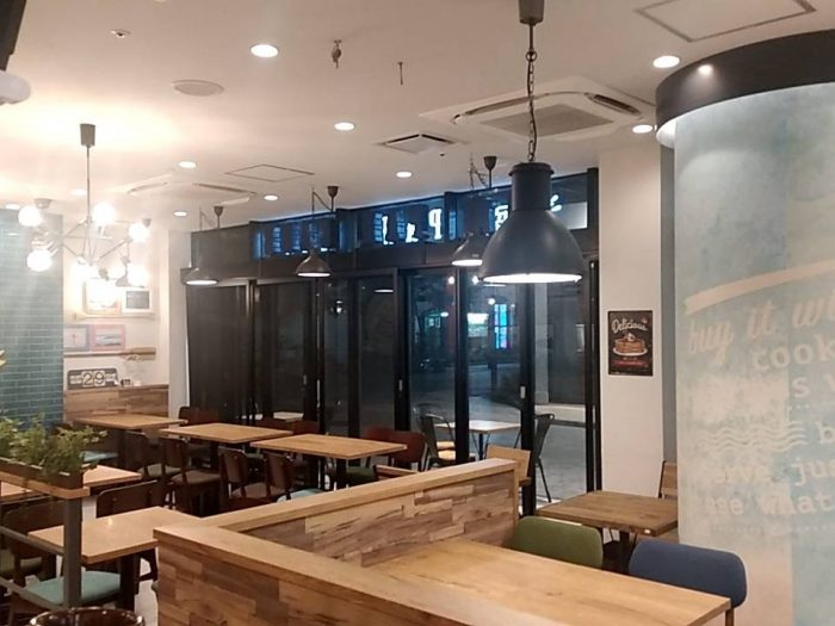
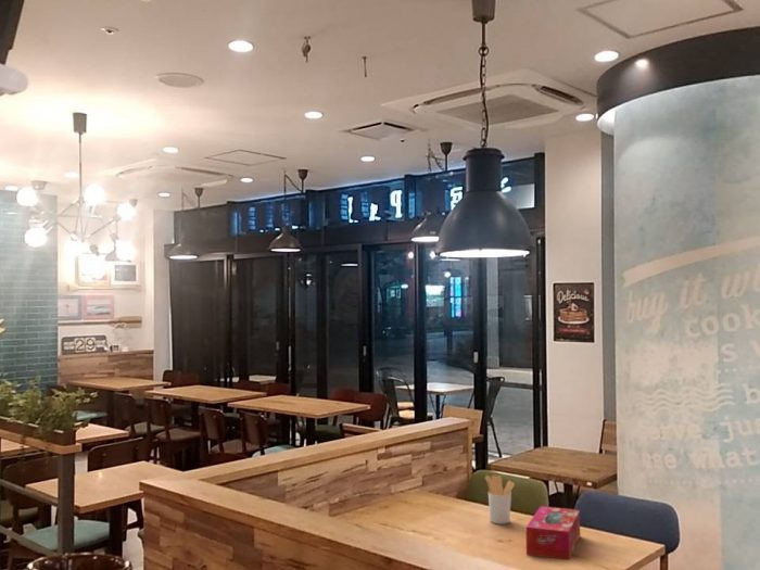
+ tissue box (554, 531)
+ utensil holder (497, 497)
